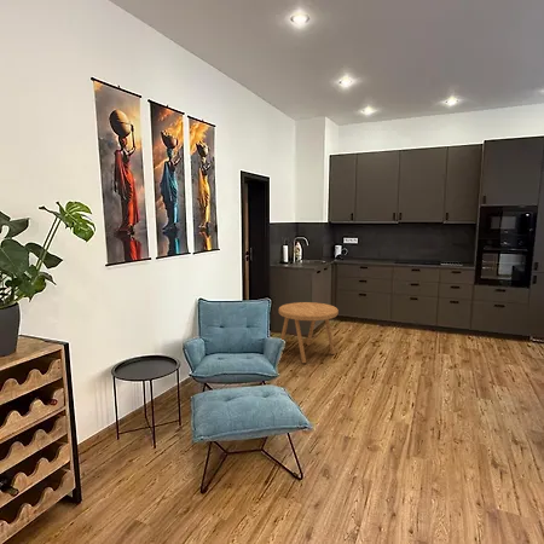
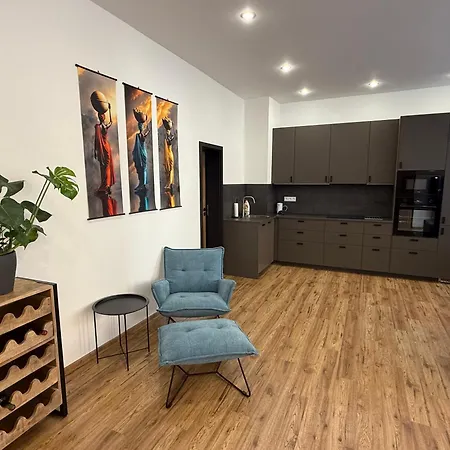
- side table (309, 331)
